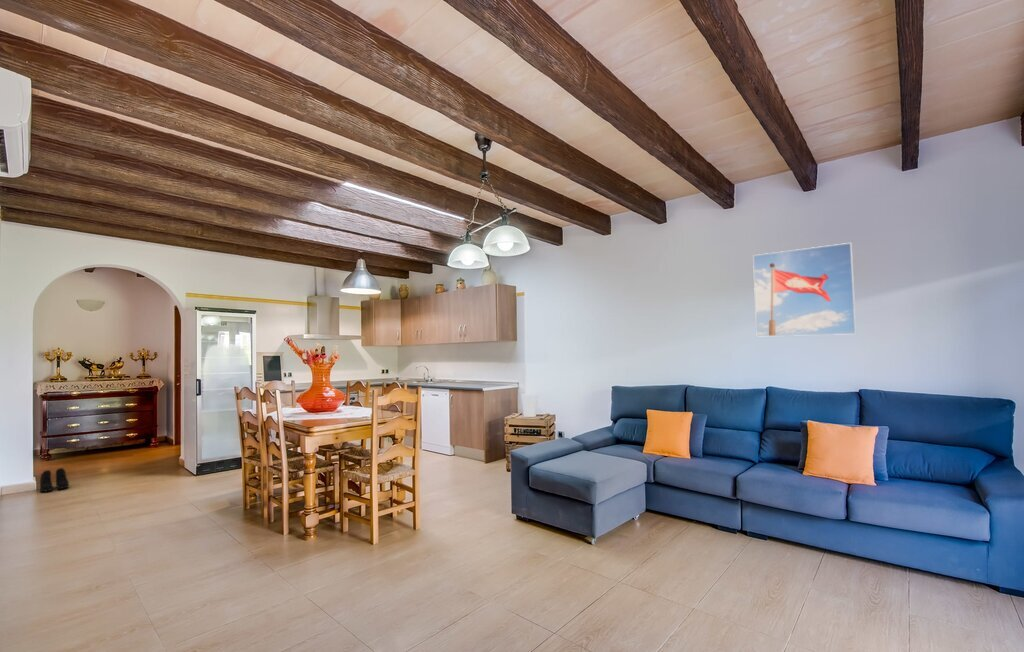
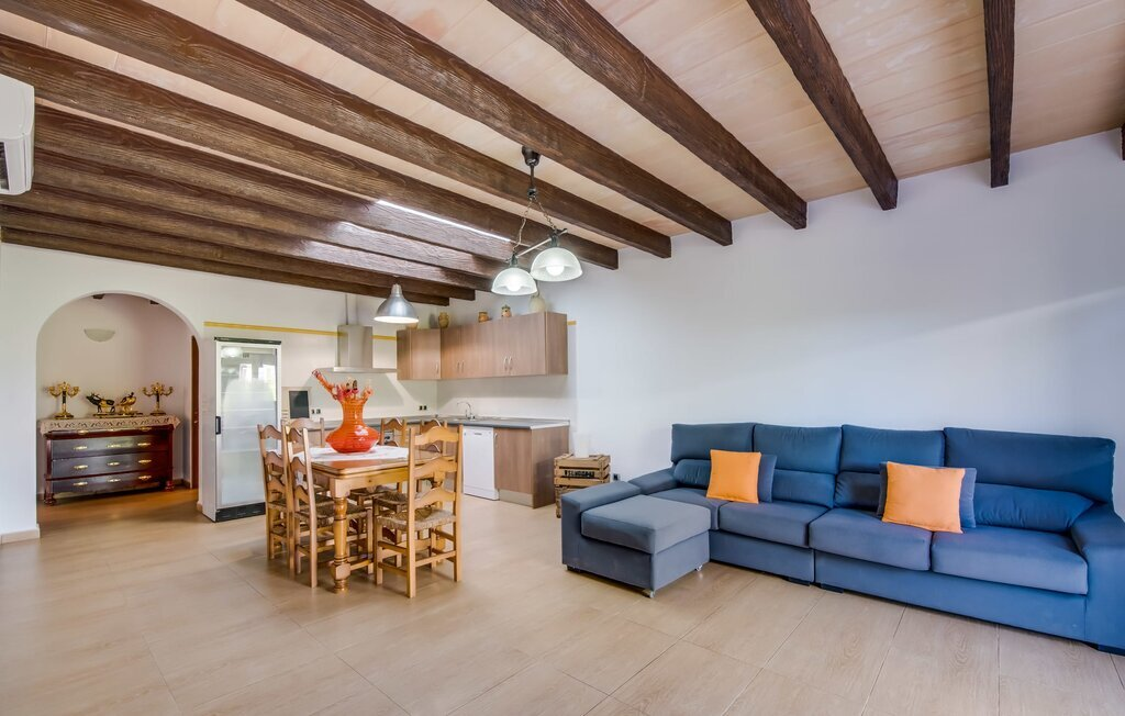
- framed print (801, 292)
- boots (56, 479)
